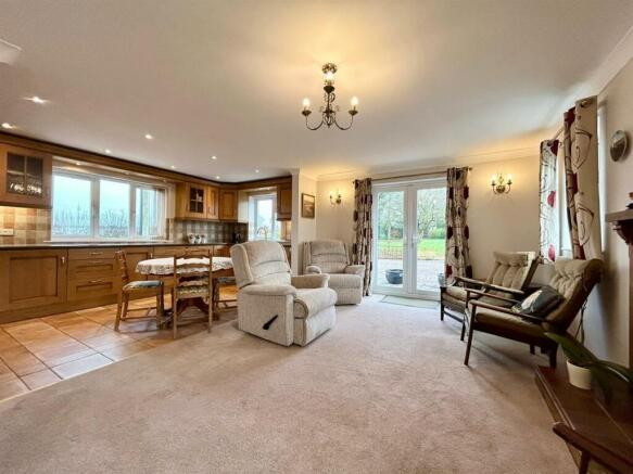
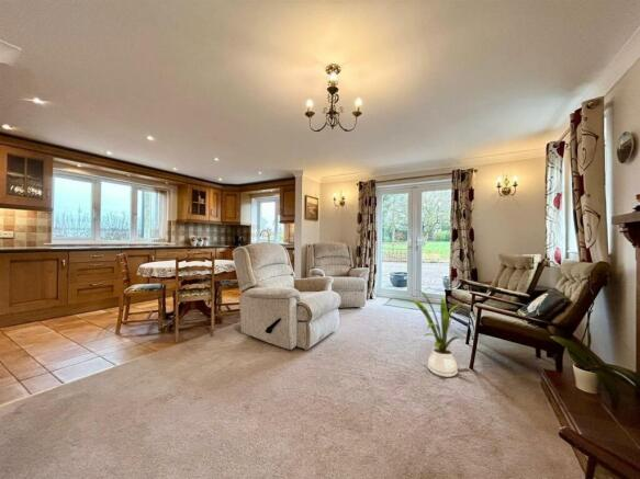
+ house plant (438, 329)
